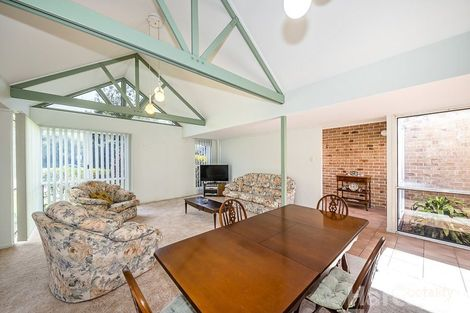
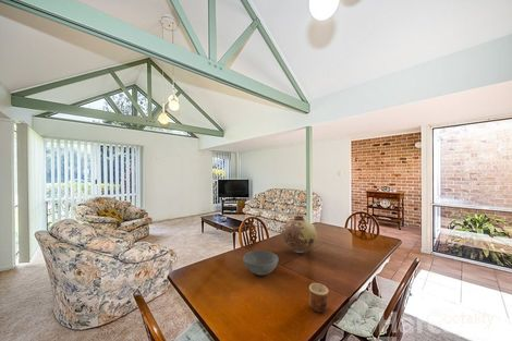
+ bowl (260, 264)
+ vase (298, 233)
+ cup (318, 297)
